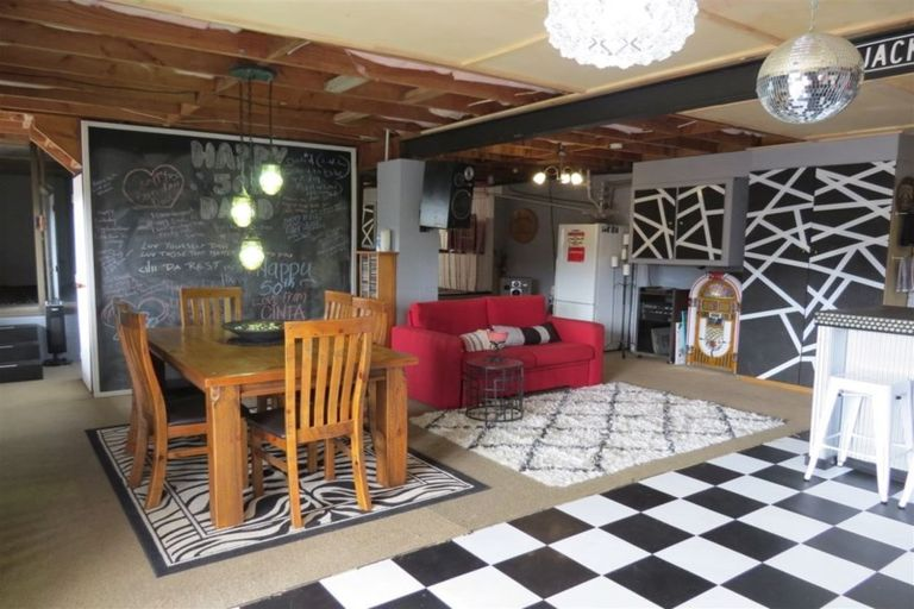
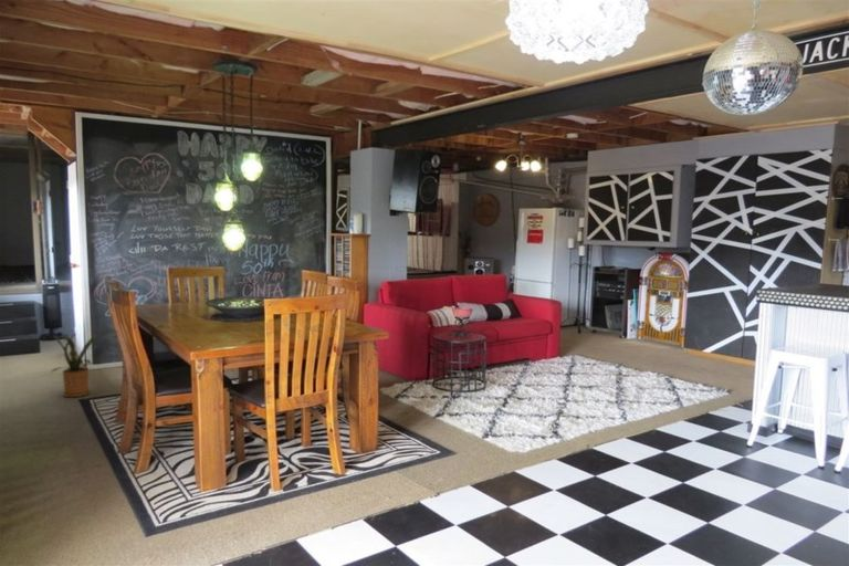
+ house plant (78, 363)
